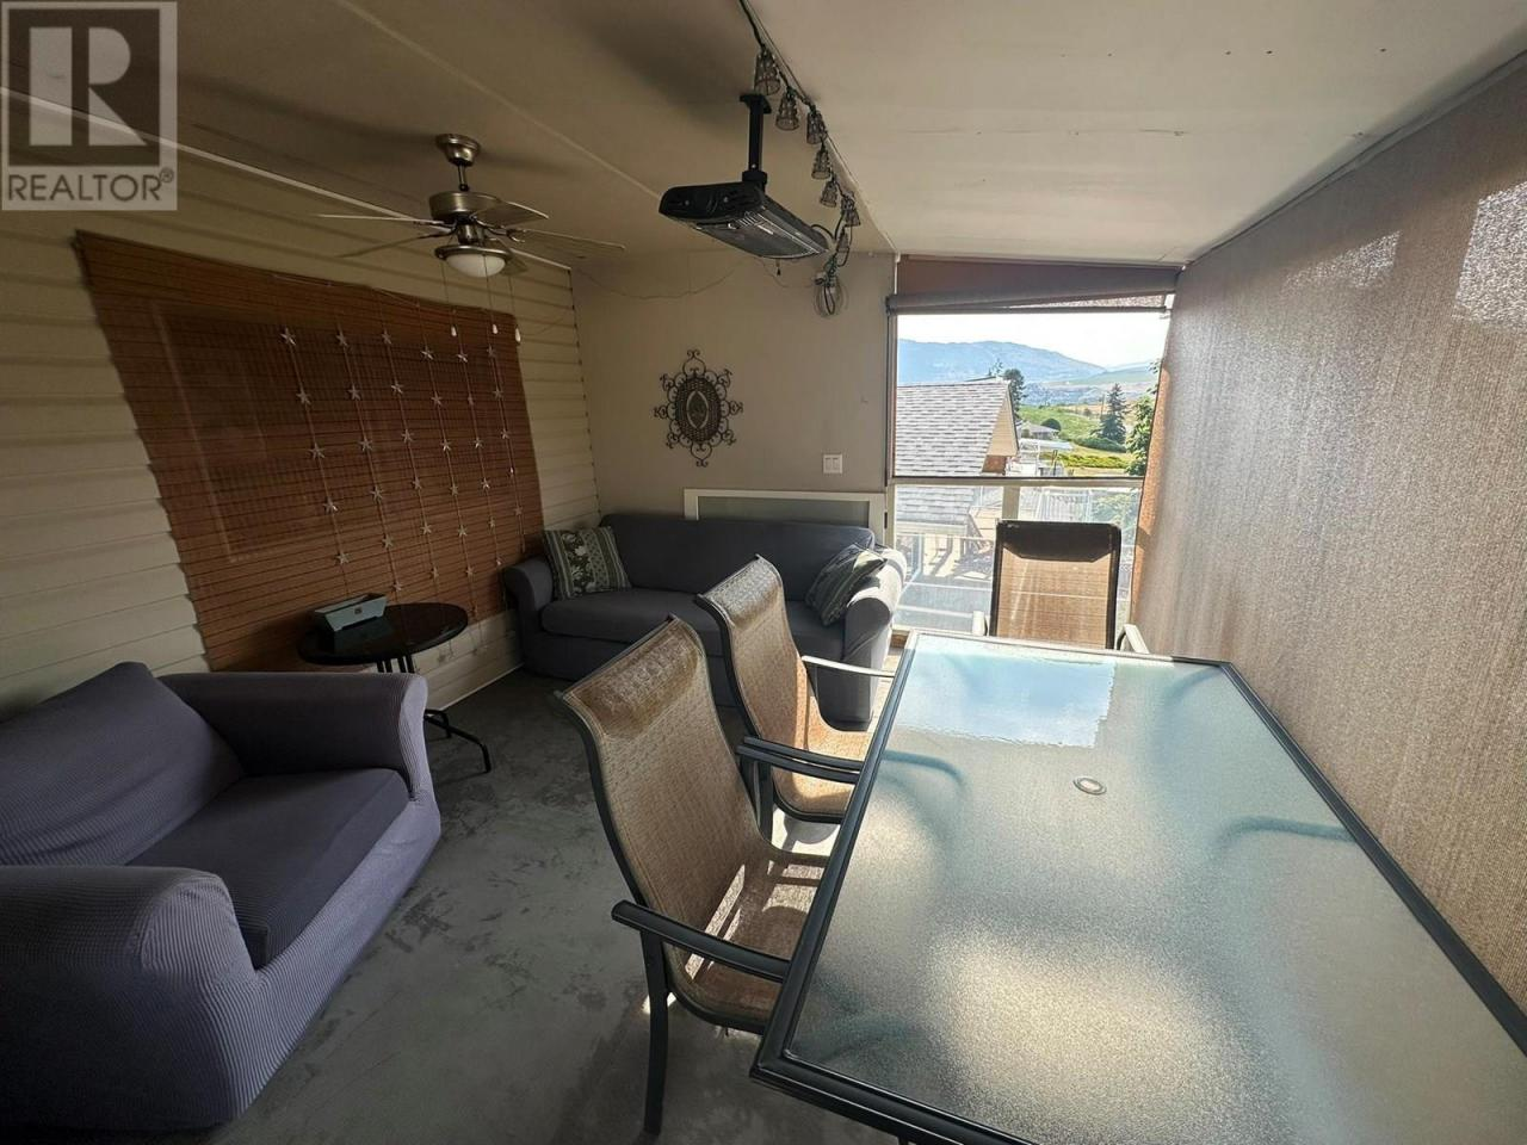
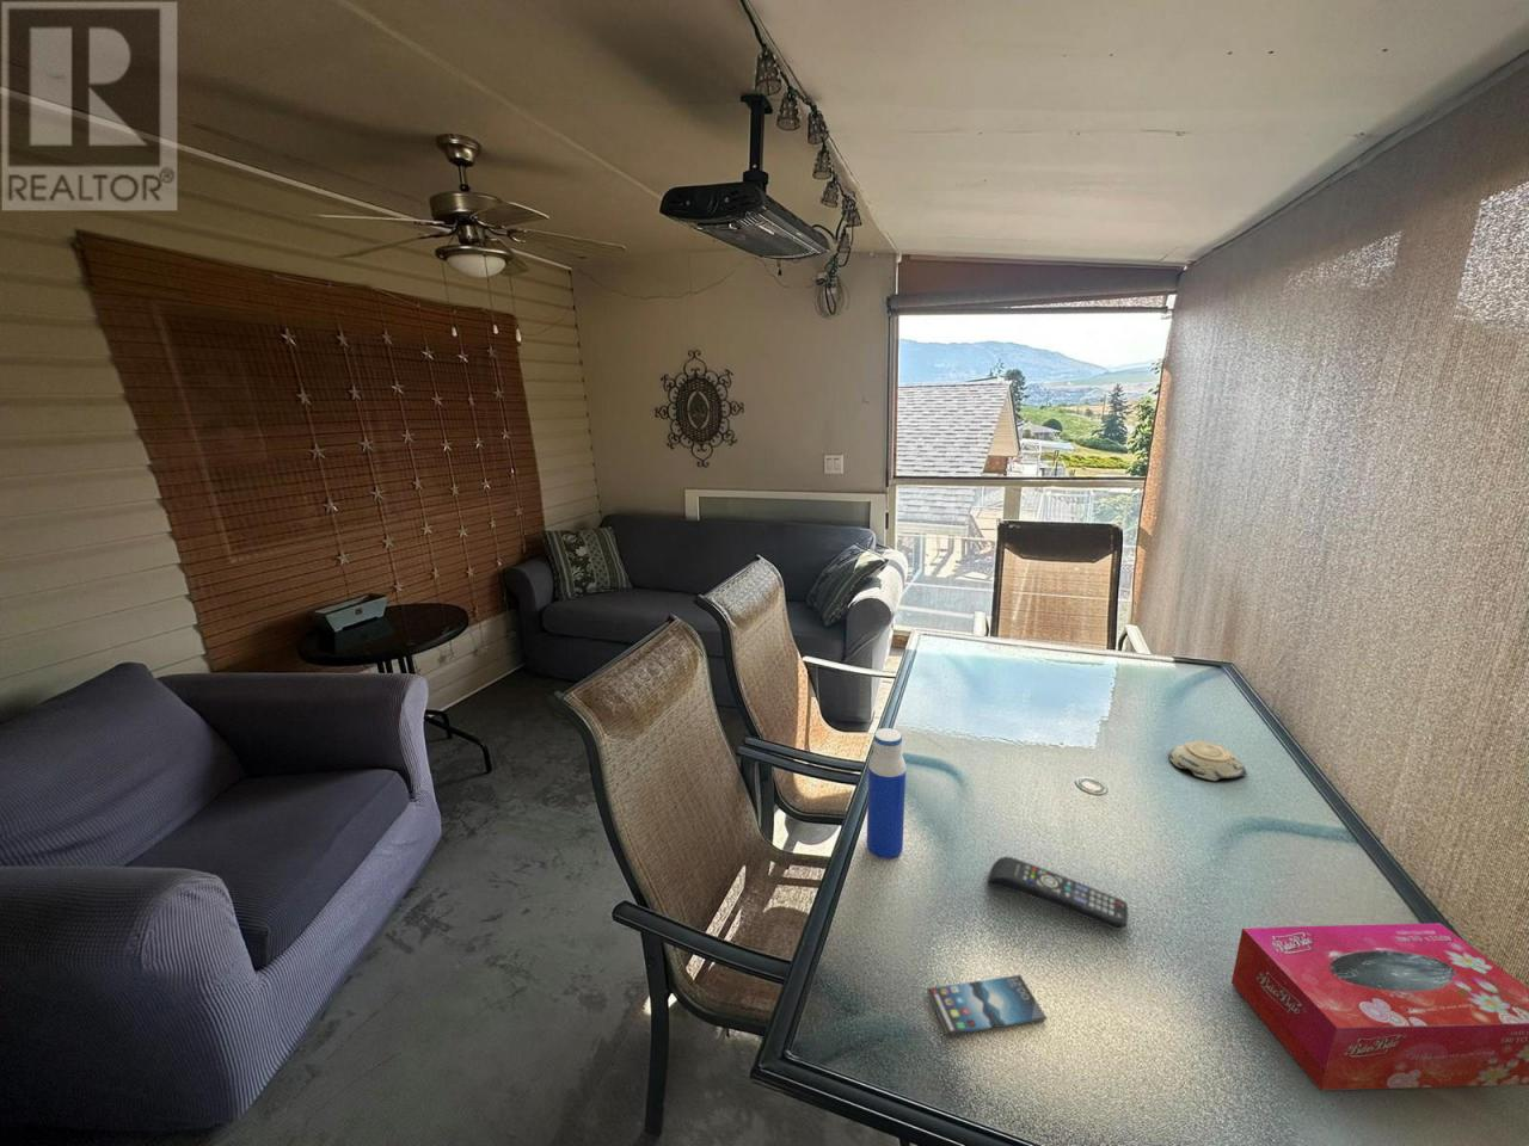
+ decorative bowl (1206, 757)
+ tissue box (1385, 1000)
+ remote control (1055, 891)
+ smartphone (985, 1003)
+ water bottle (885, 791)
